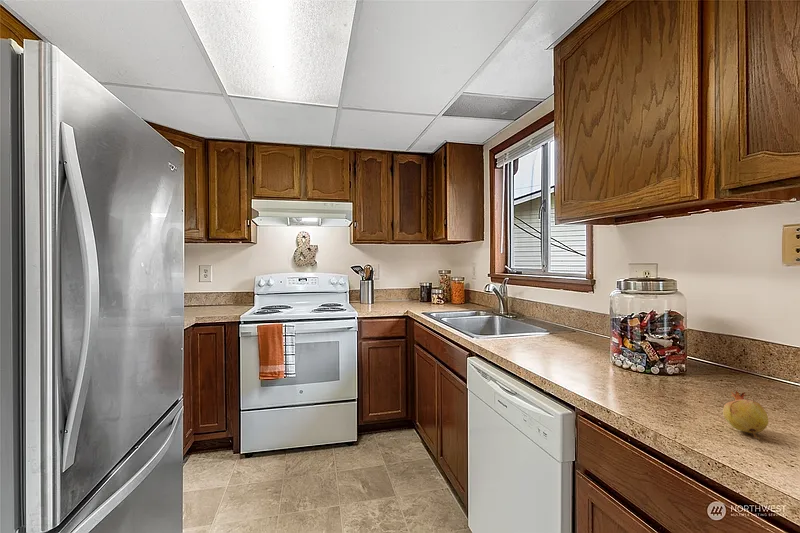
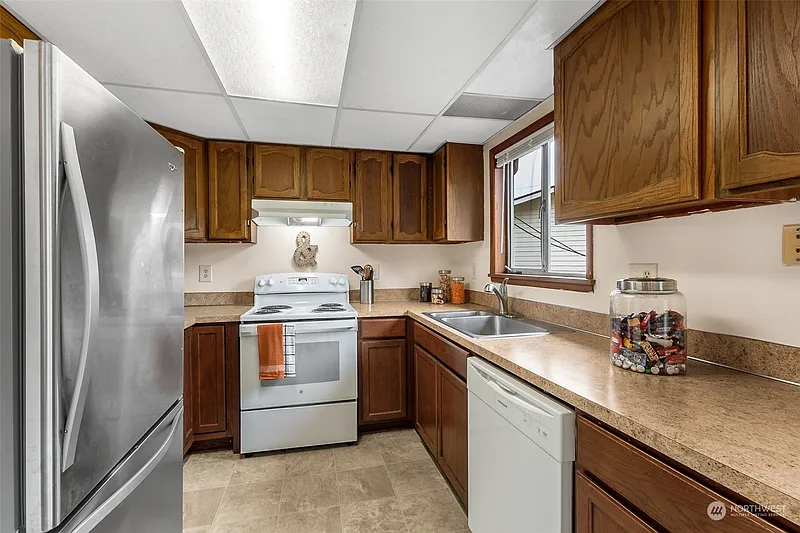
- fruit (745, 412)
